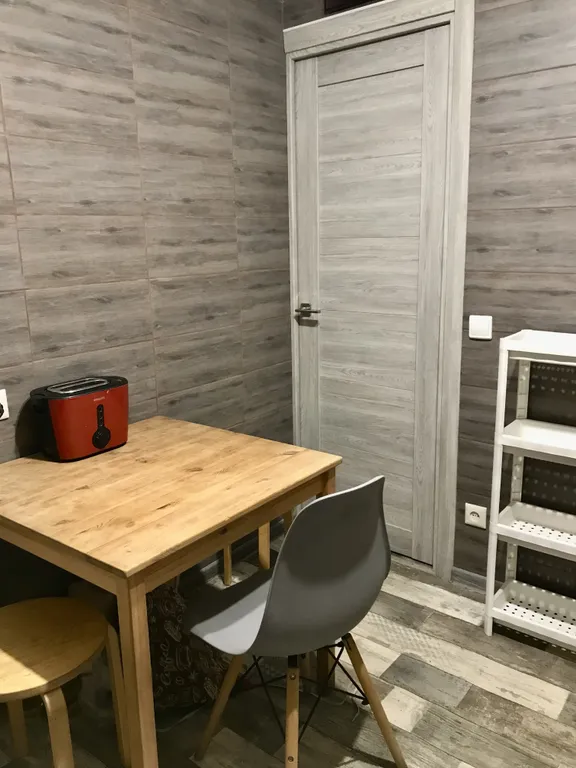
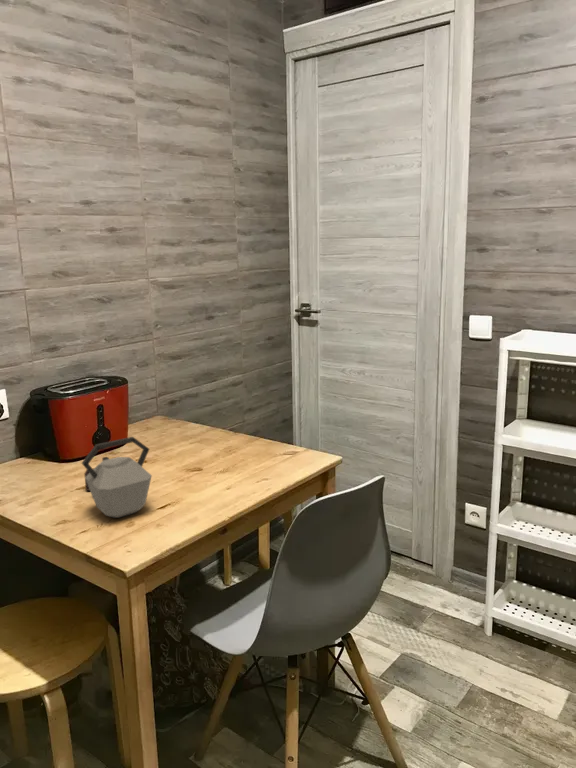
+ kettle (107, 468)
